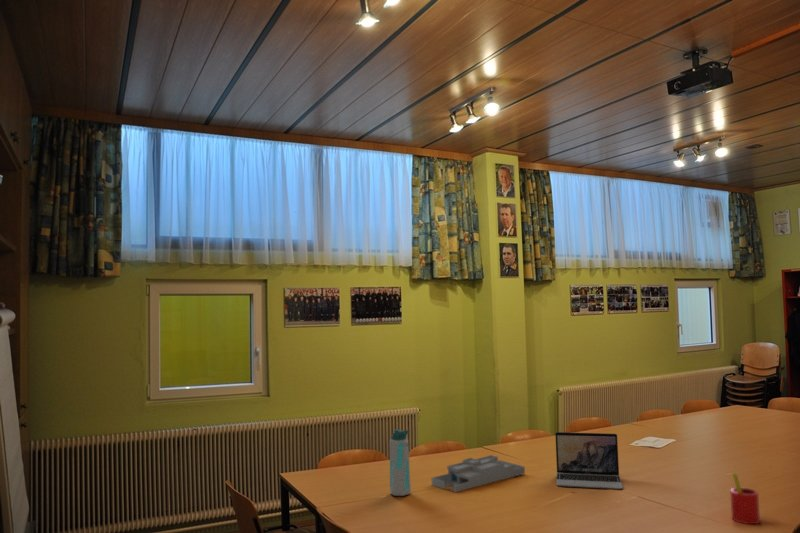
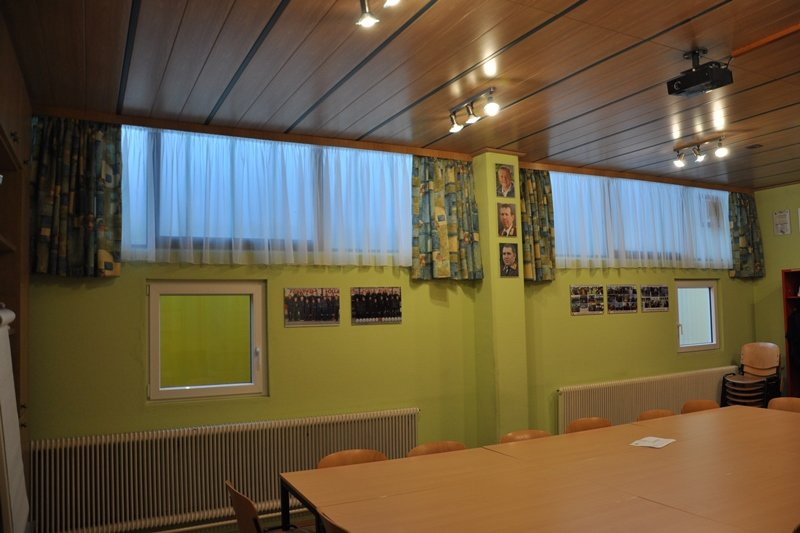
- water bottle (400, 461)
- desk organizer (479, 470)
- laptop (587, 459)
- straw (743, 495)
